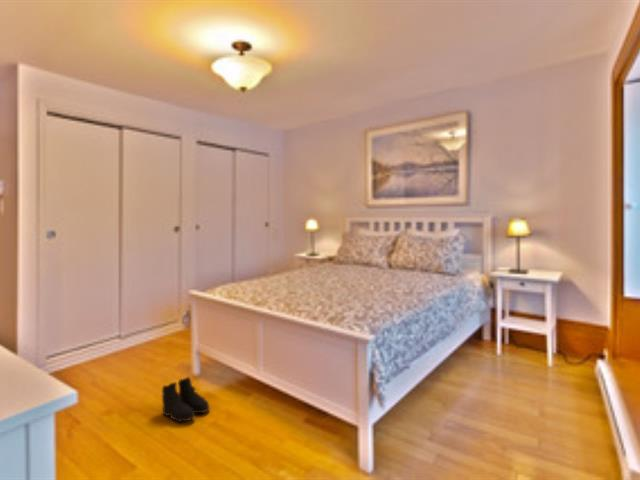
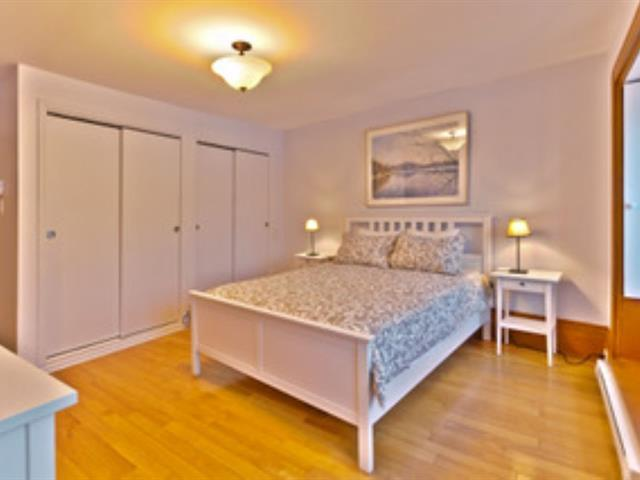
- boots (185, 396)
